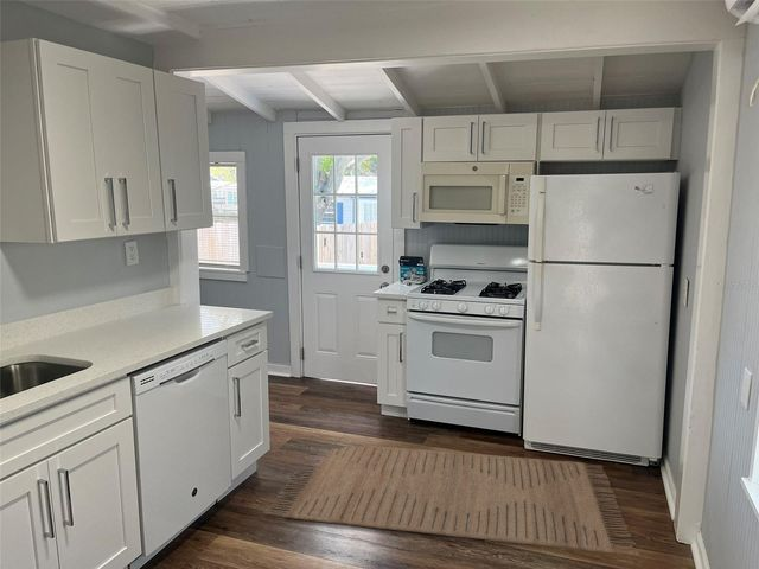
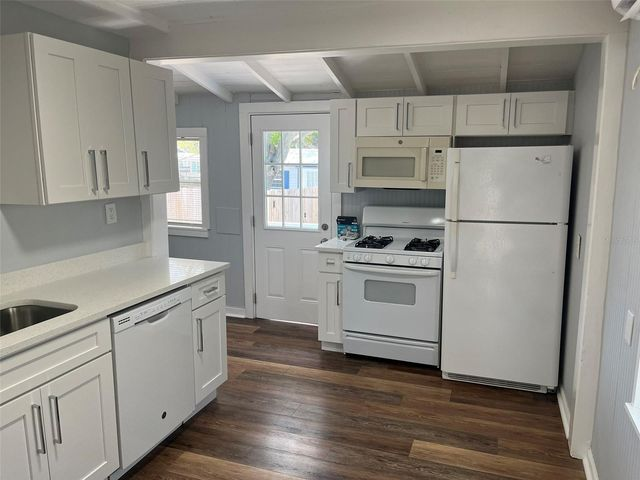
- rug (447, 486)
